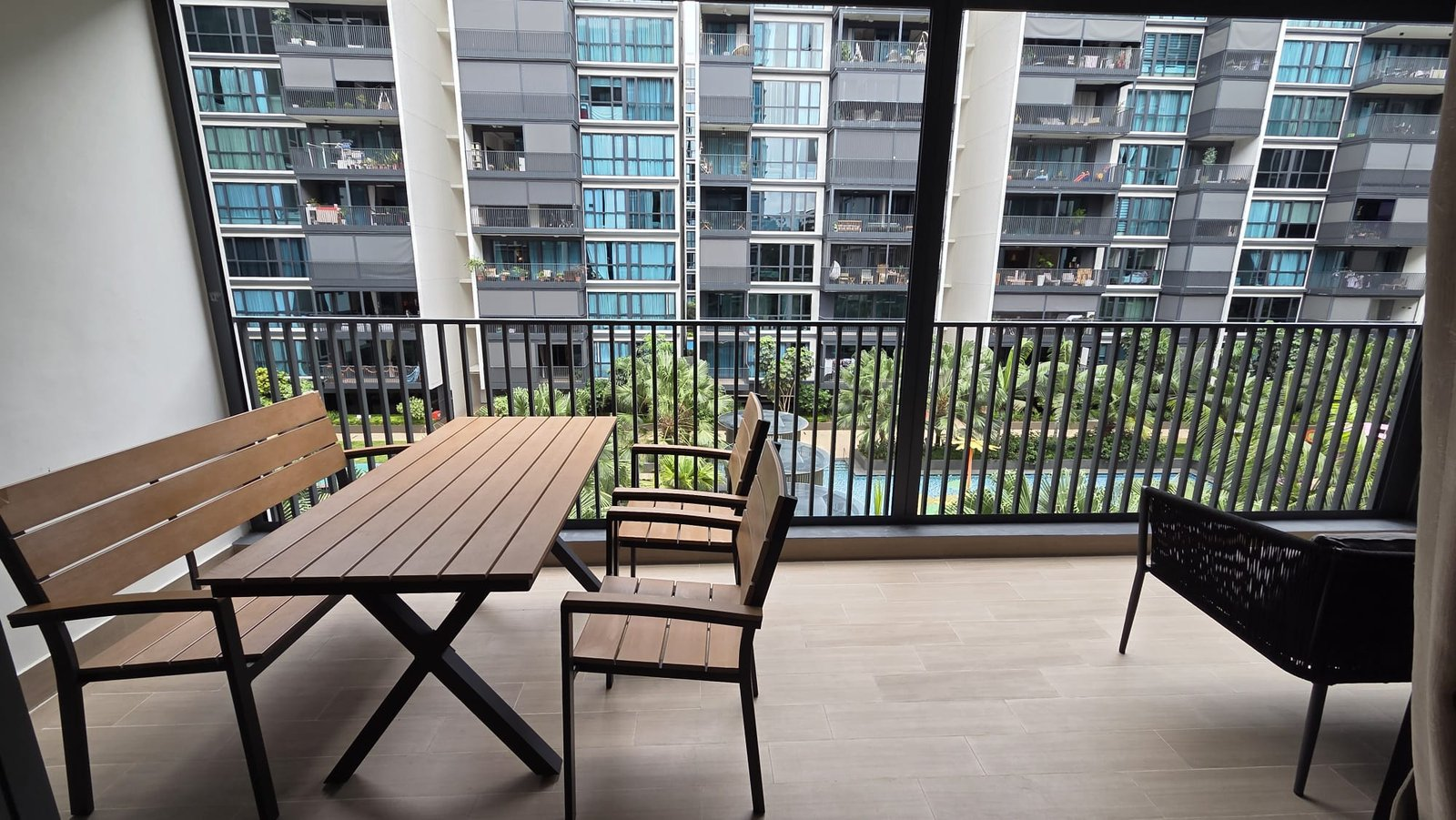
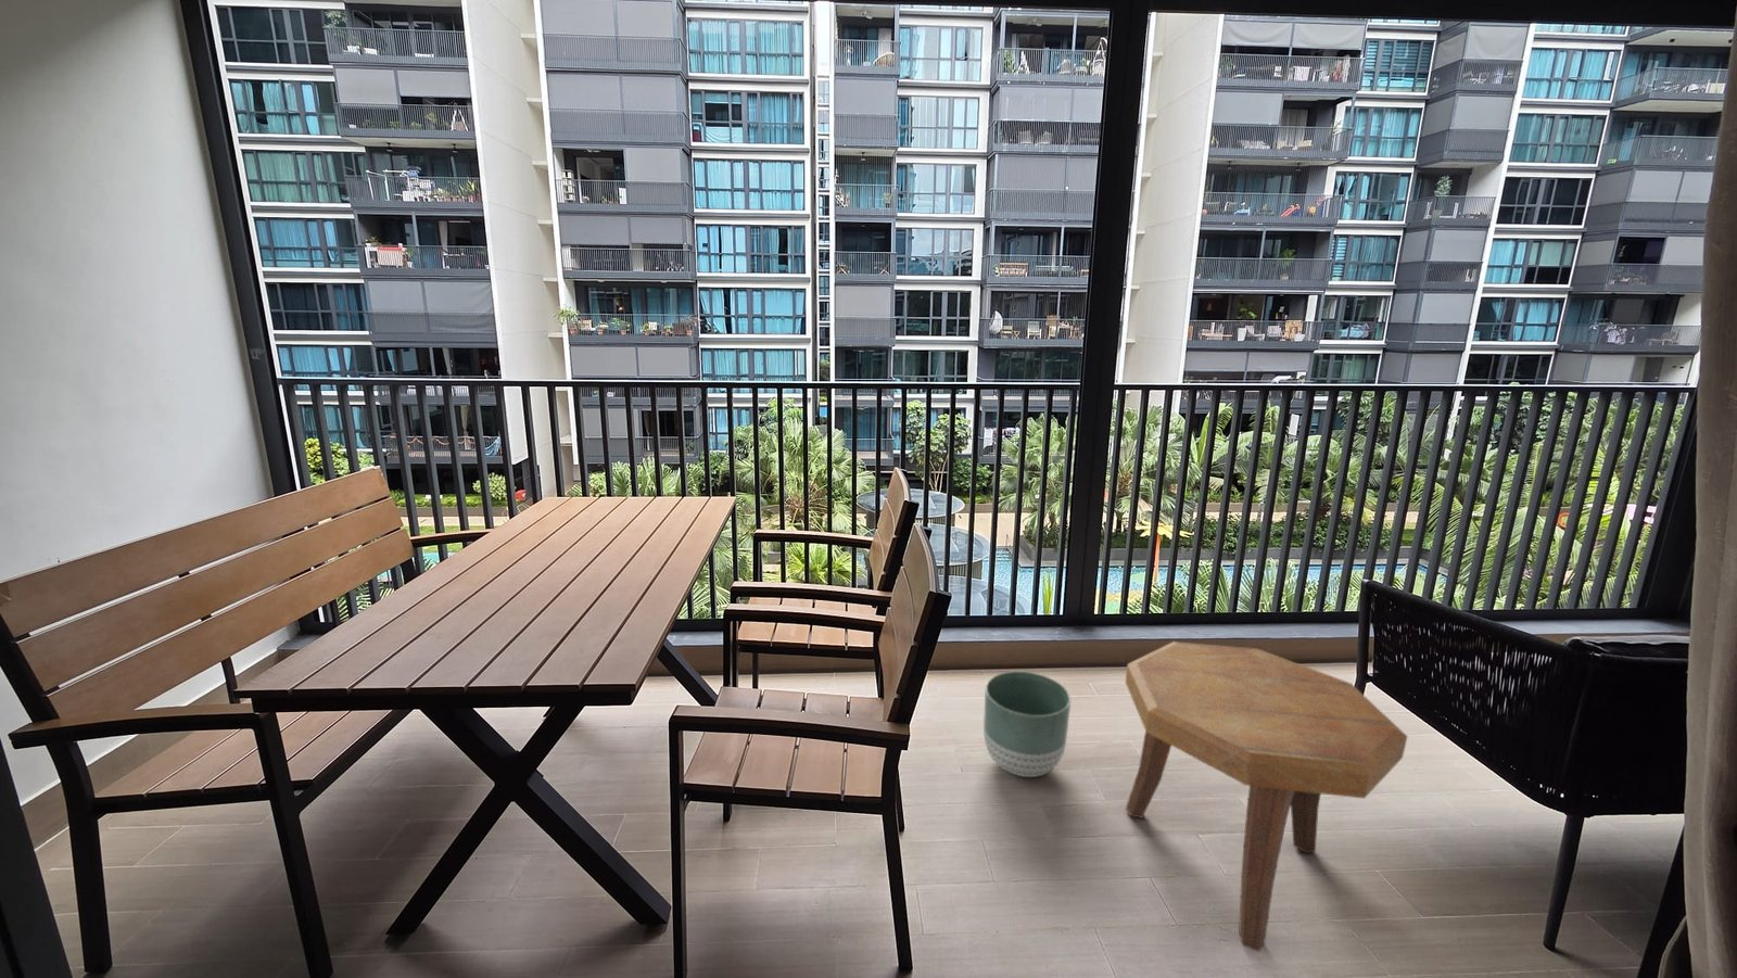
+ planter (1024, 730)
+ side table (1240, 780)
